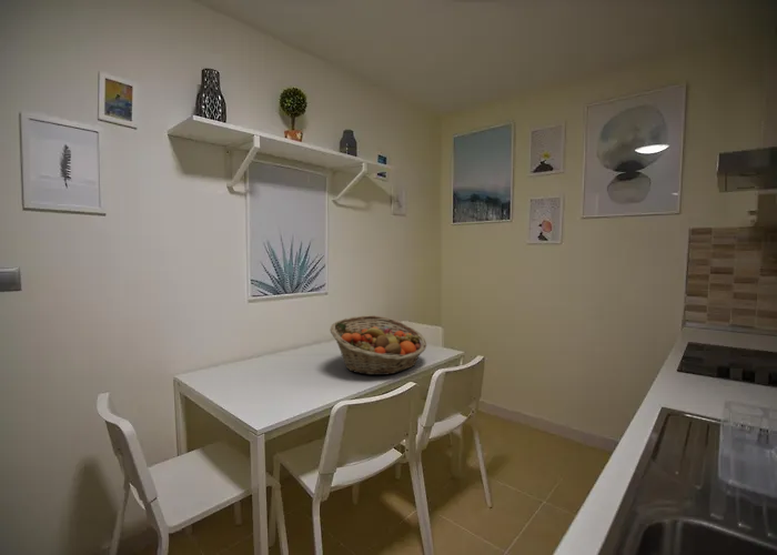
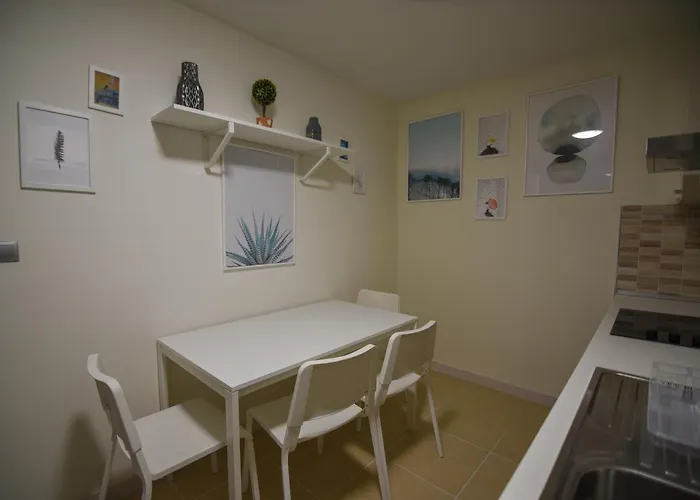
- fruit basket (379, 342)
